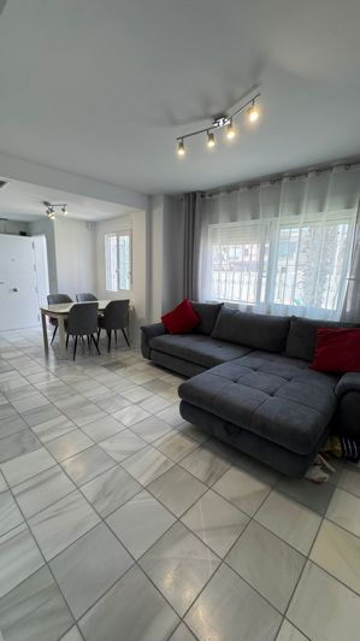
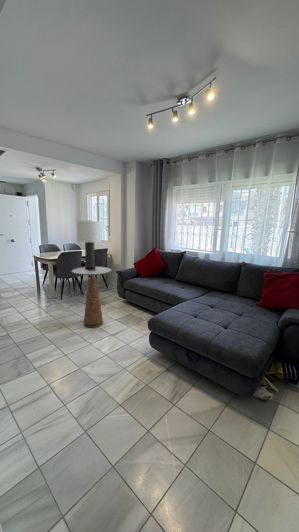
+ lamp (89, 245)
+ side table (92, 297)
